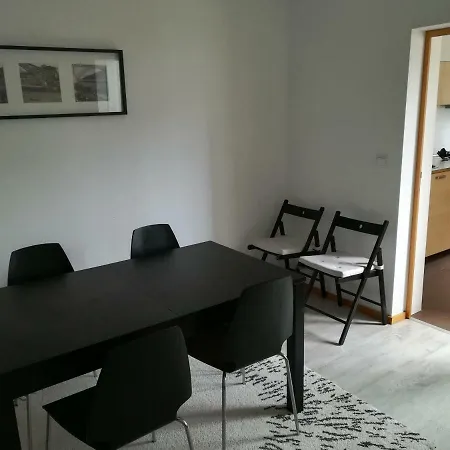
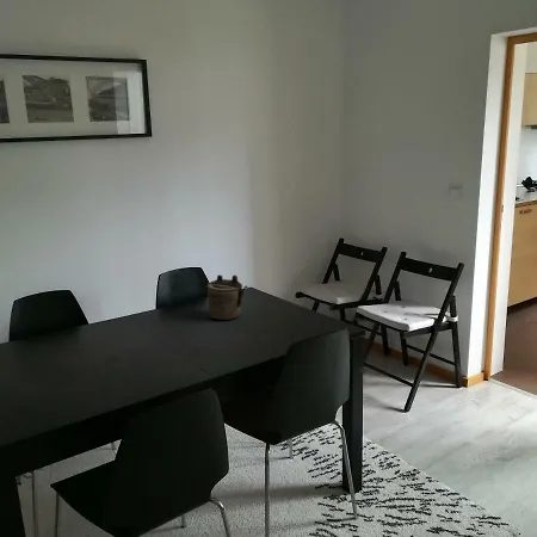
+ teapot (226, 296)
